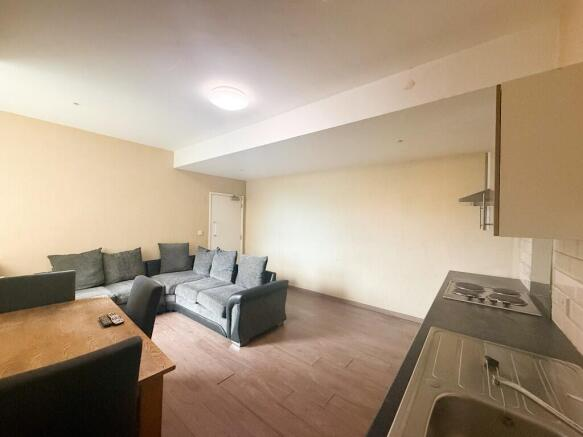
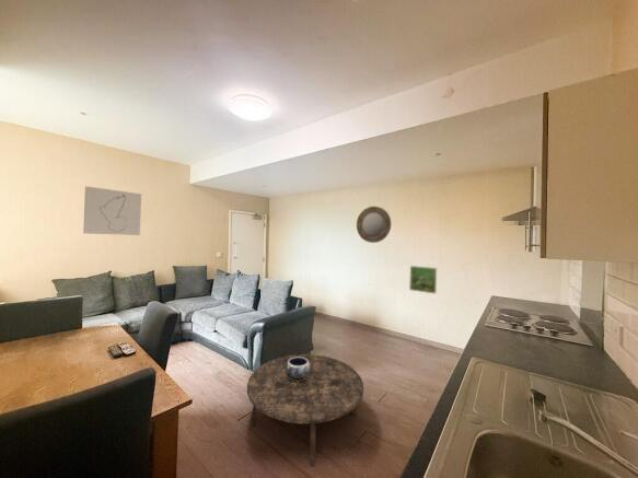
+ home mirror (372, 224)
+ wall art (114, 212)
+ decorative bowl (298, 368)
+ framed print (422, 279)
+ coffee table (305, 399)
